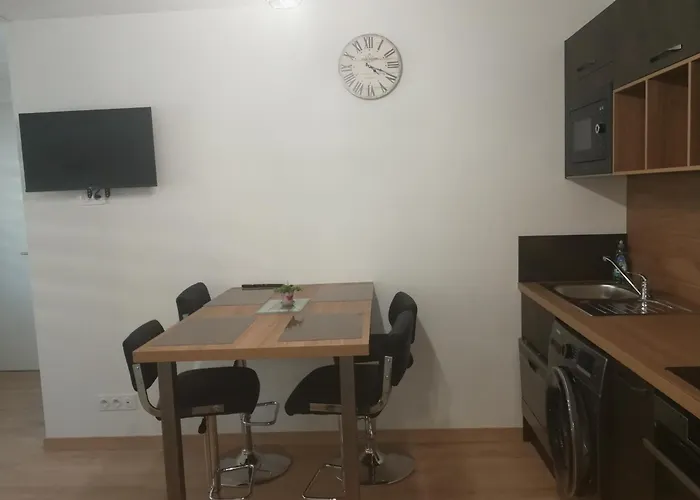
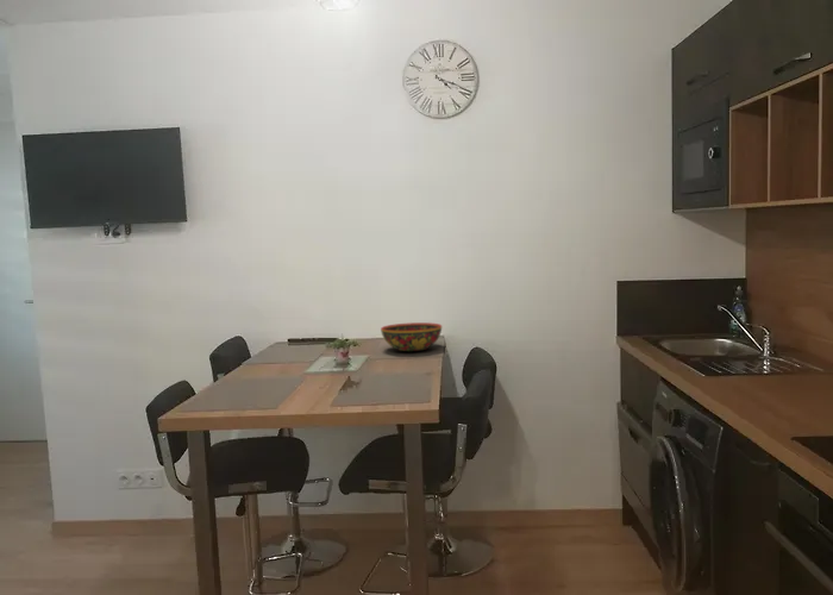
+ bowl (412, 338)
